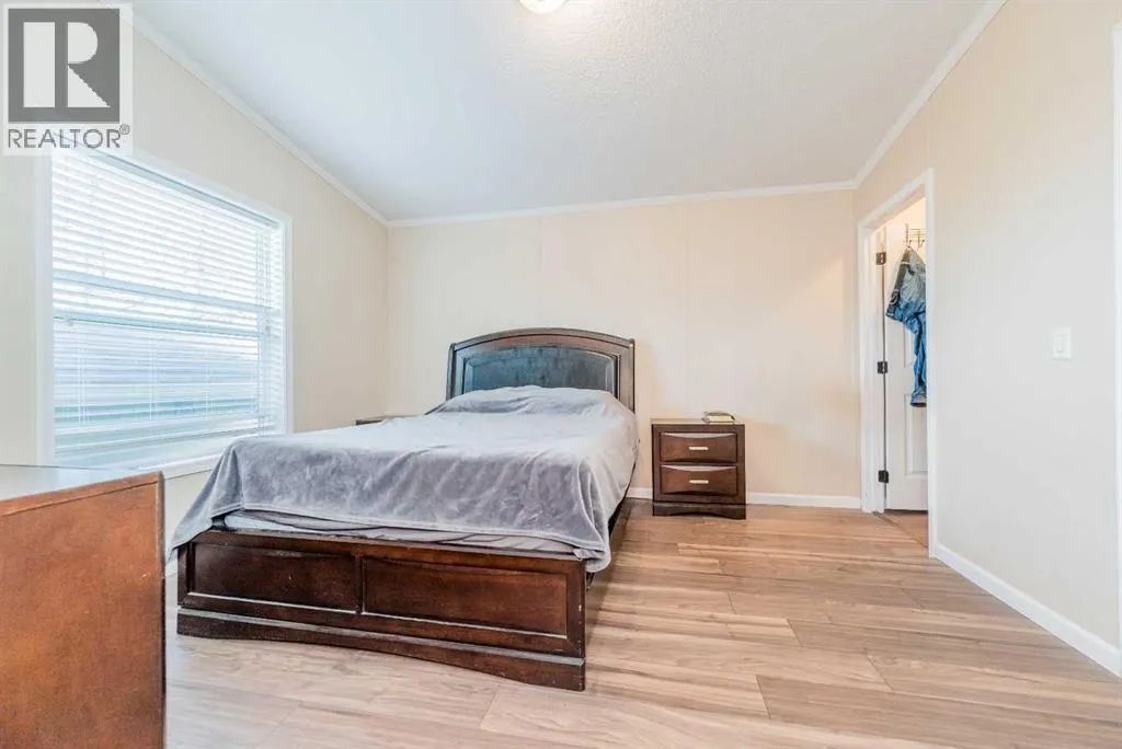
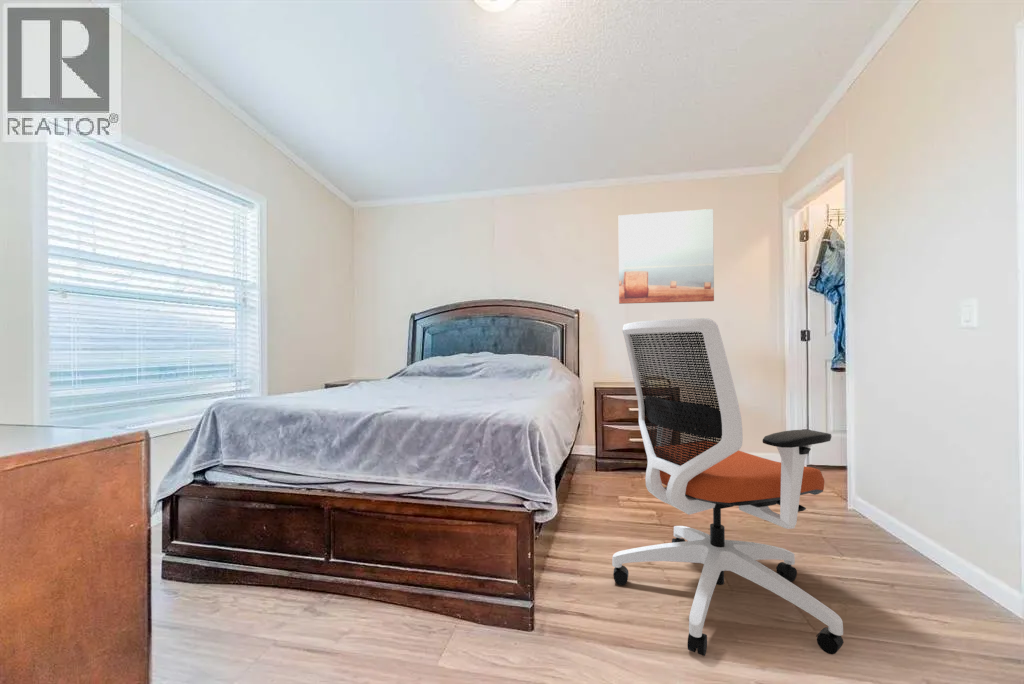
+ wall art (664, 257)
+ office chair (723, 458)
